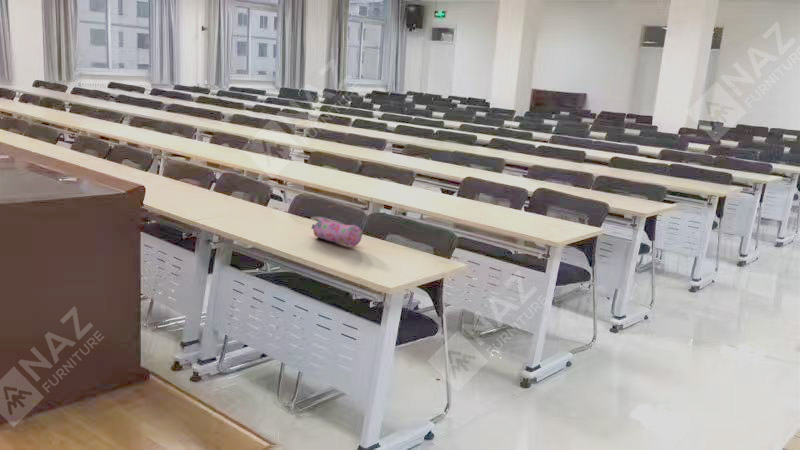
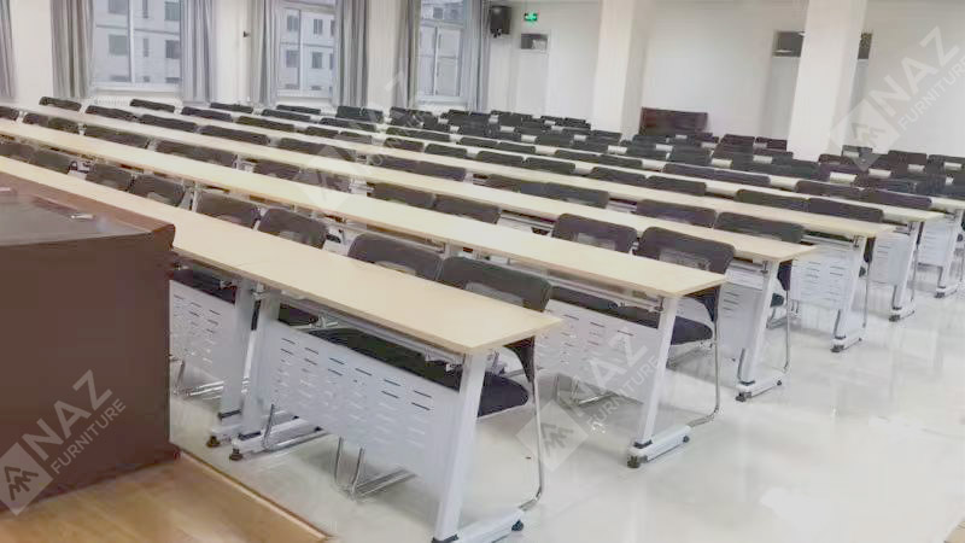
- pencil case (337, 231)
